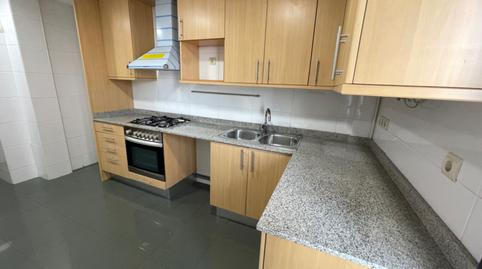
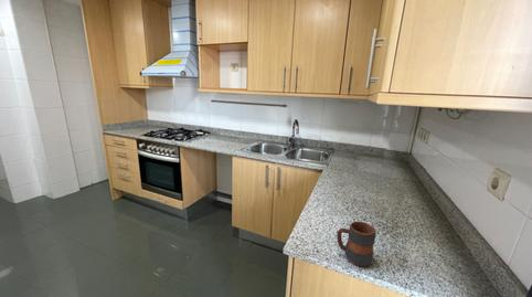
+ mug (354, 242)
